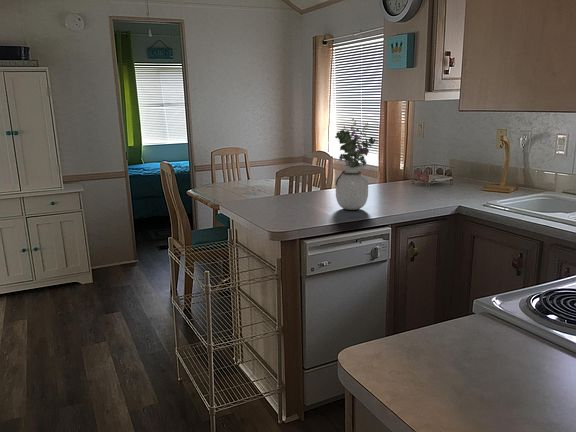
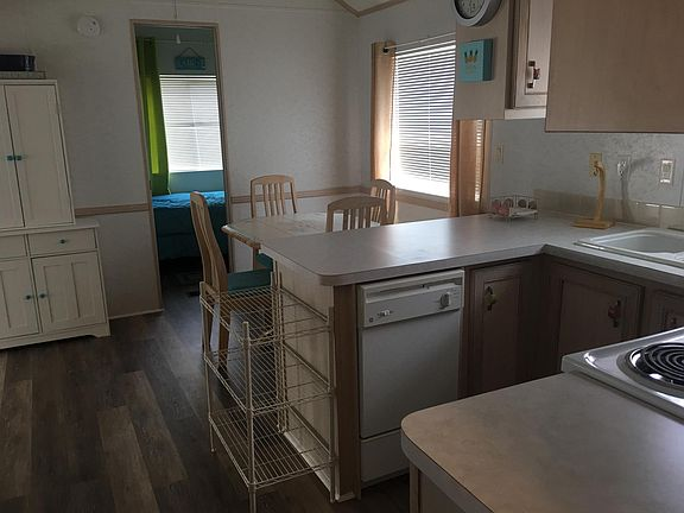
- bouquet (349, 165)
